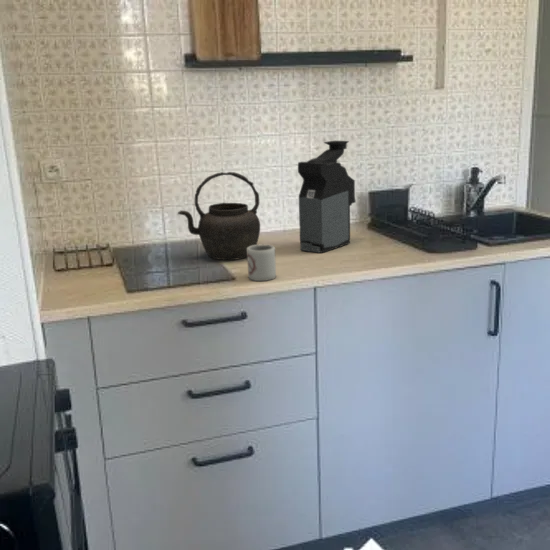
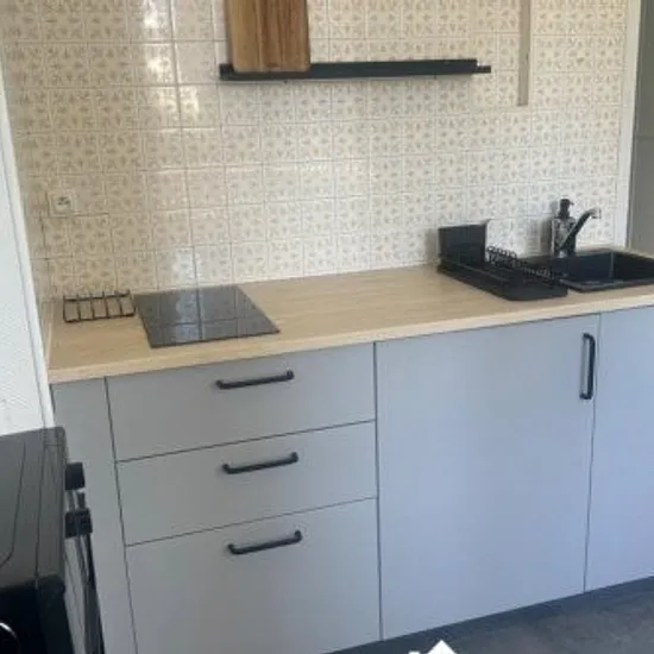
- coffee maker (326, 195)
- kettle (219, 215)
- cup (259, 261)
